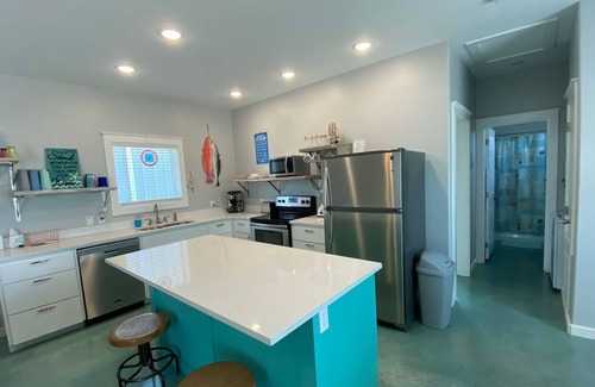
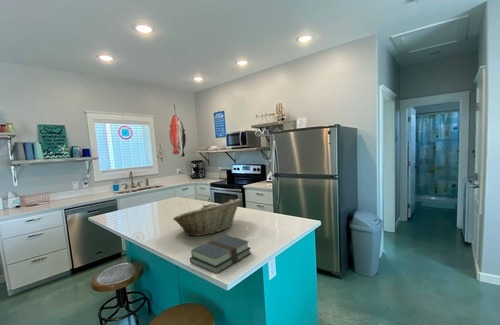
+ fruit basket (209, 214)
+ book (220, 251)
